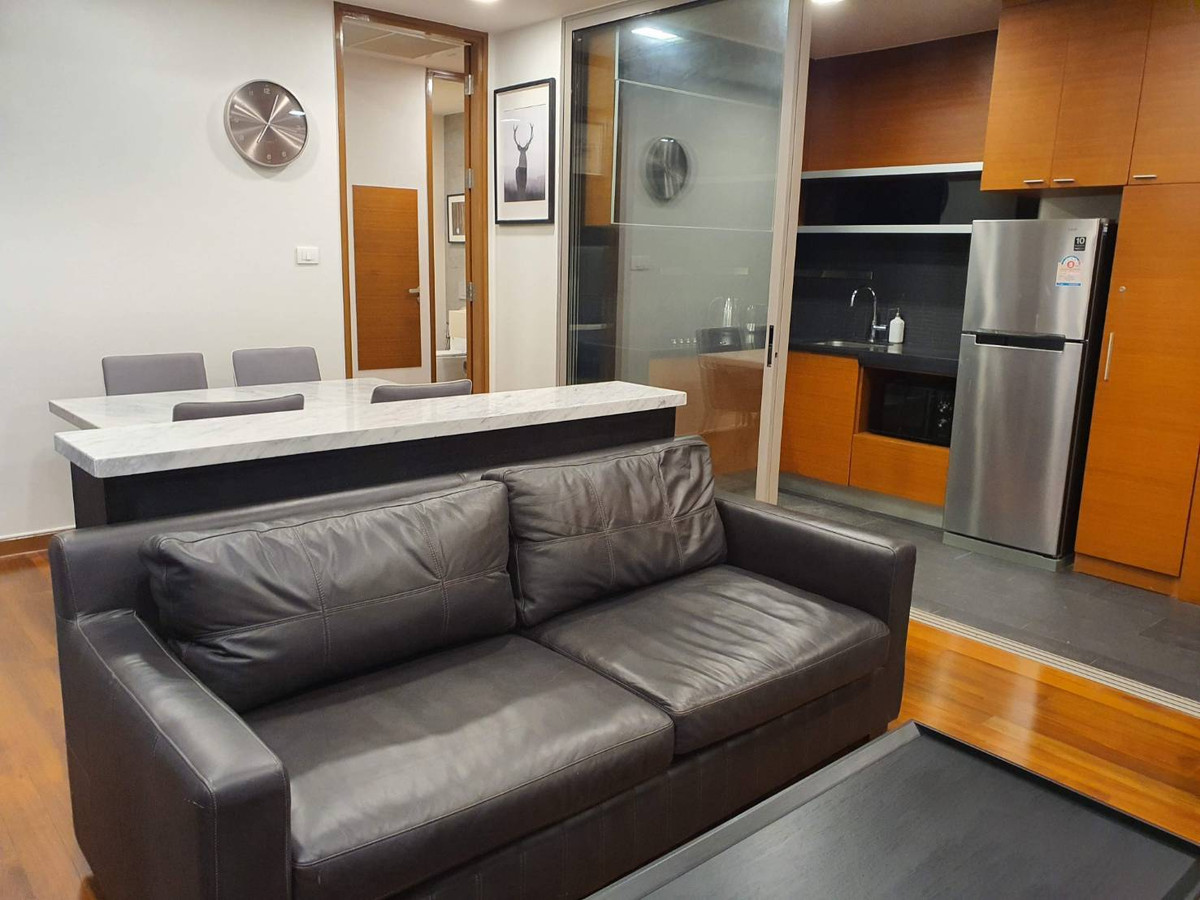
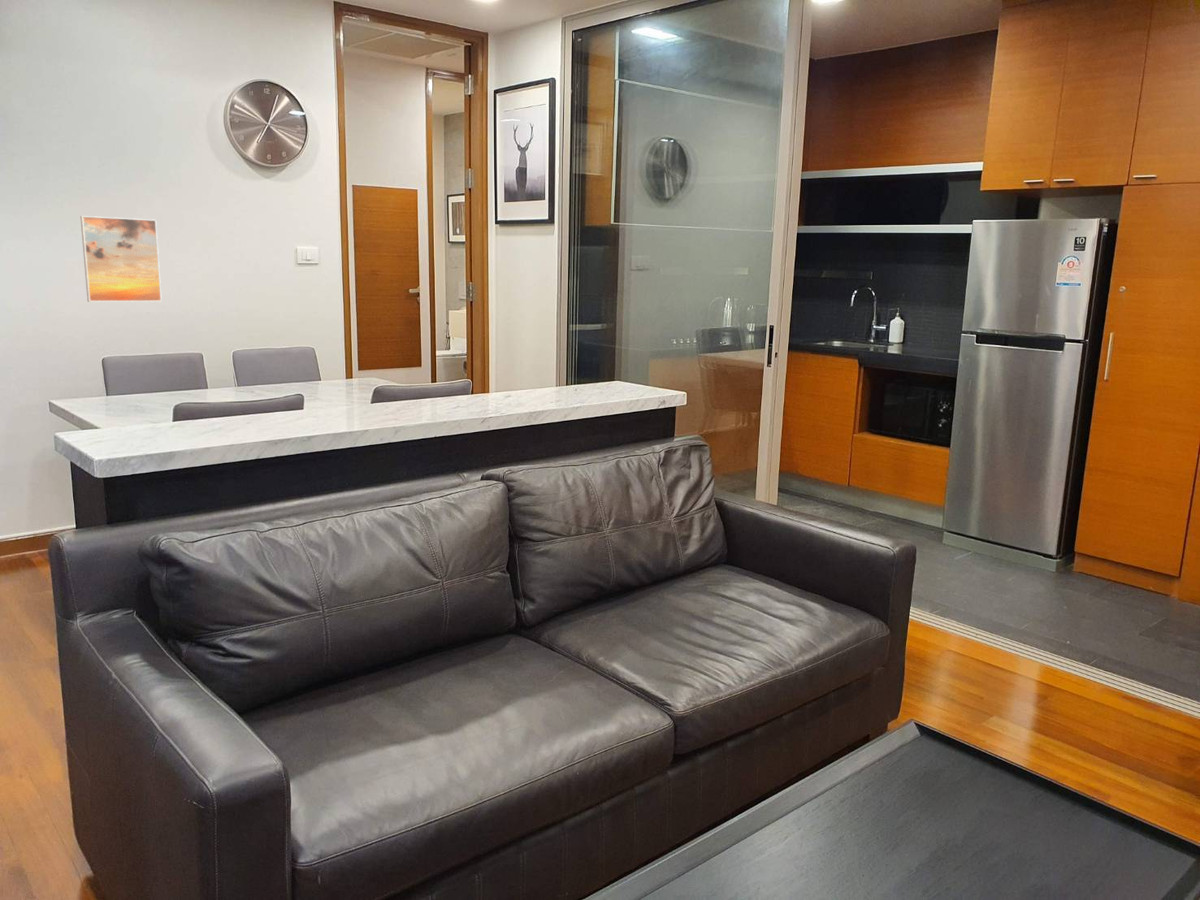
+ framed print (122, 260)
